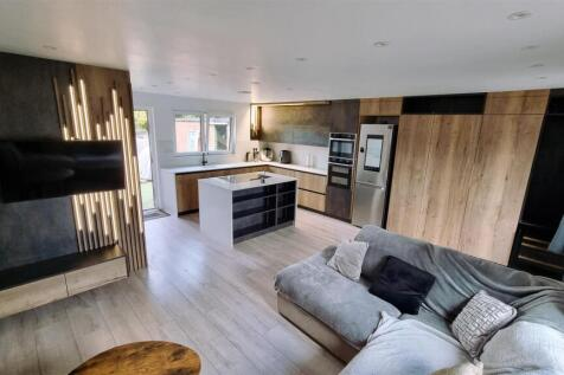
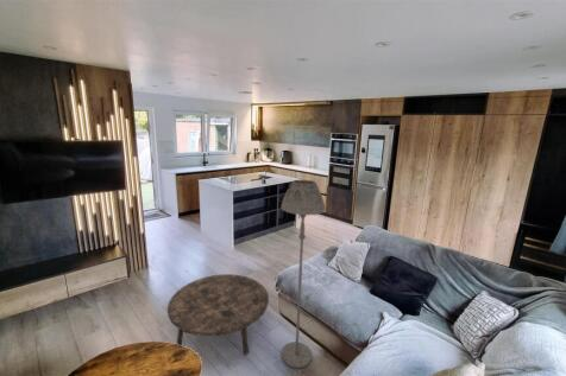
+ floor lamp (300, 274)
+ coffee table (220, 313)
